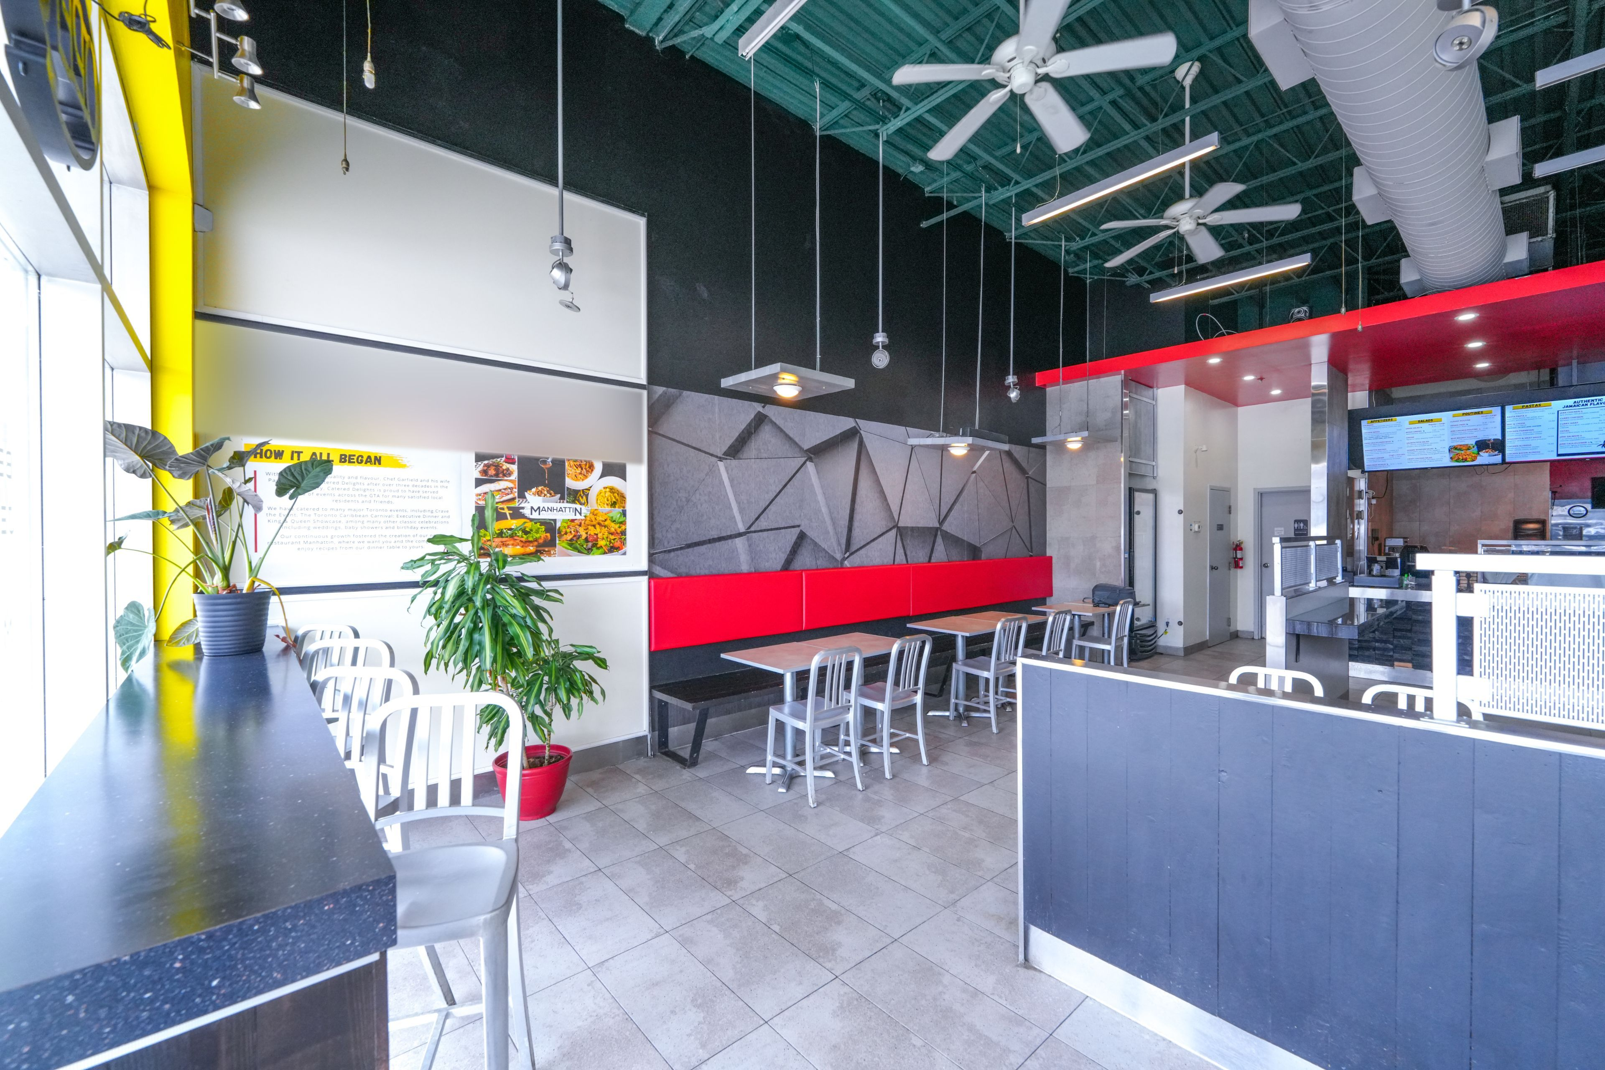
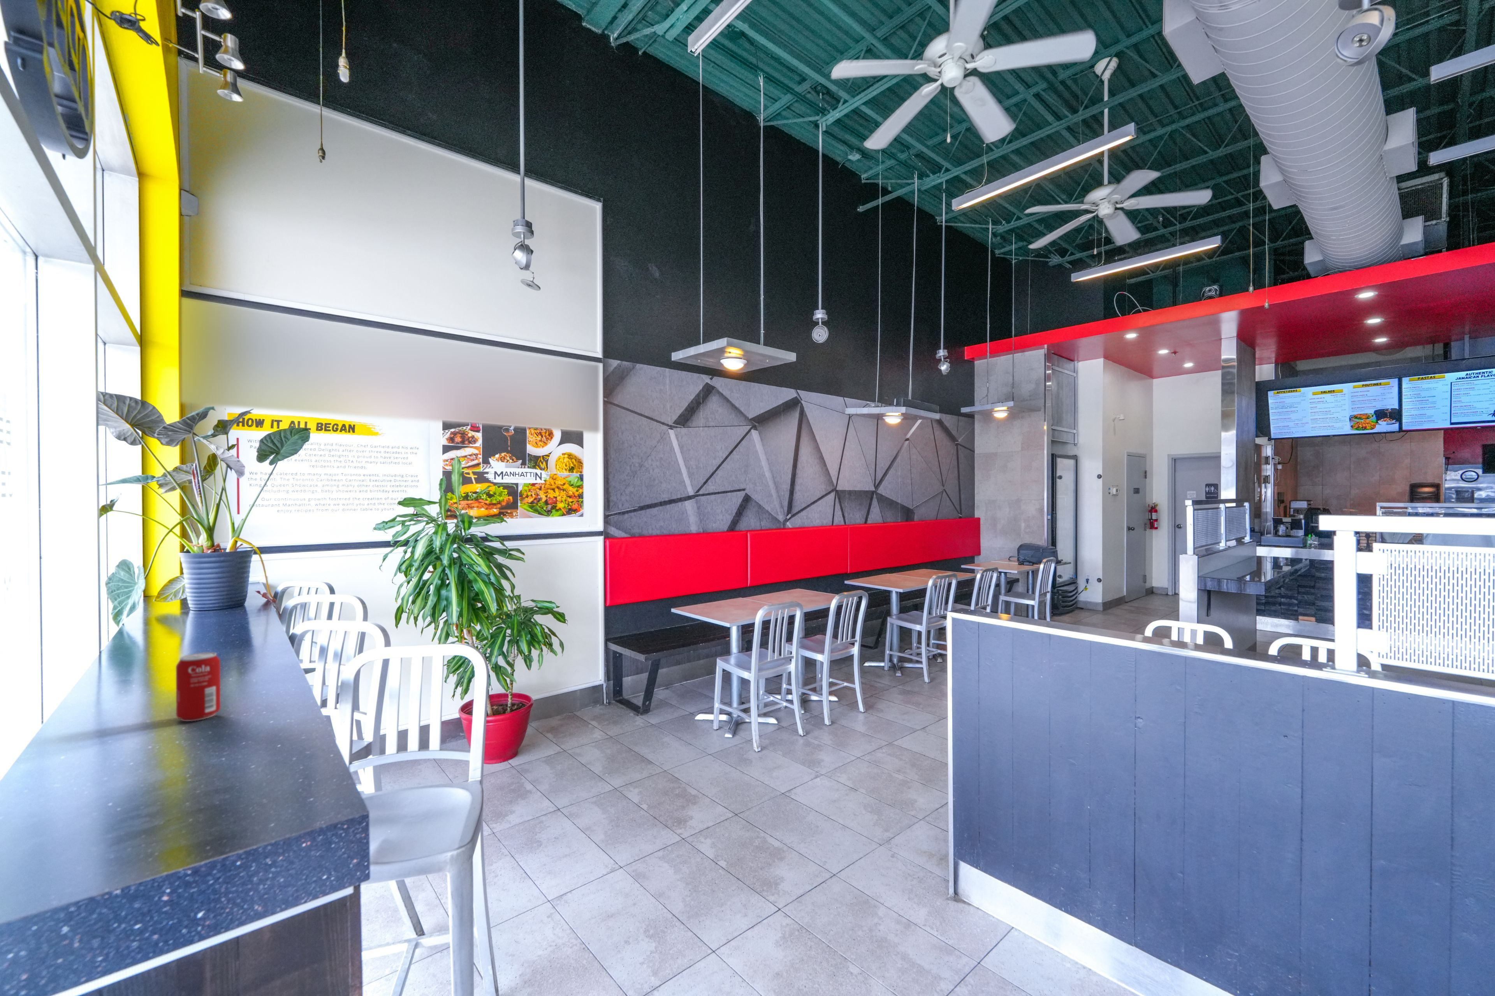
+ beverage can (198, 686)
